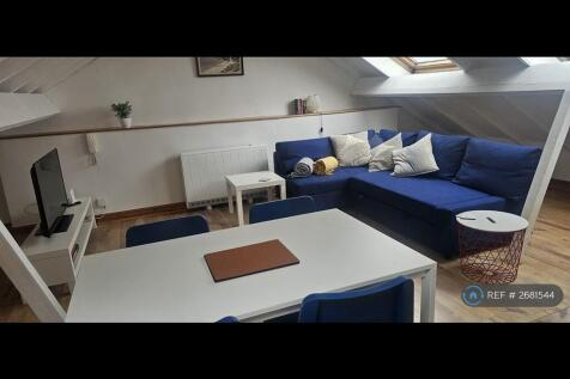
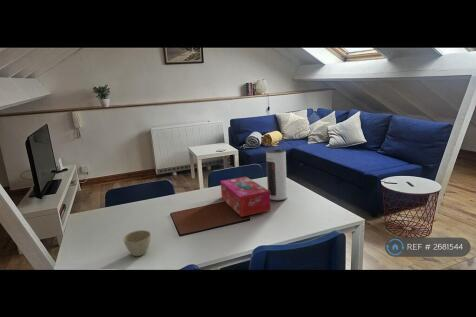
+ flower pot (138, 244)
+ speaker (276, 174)
+ tissue box (243, 194)
